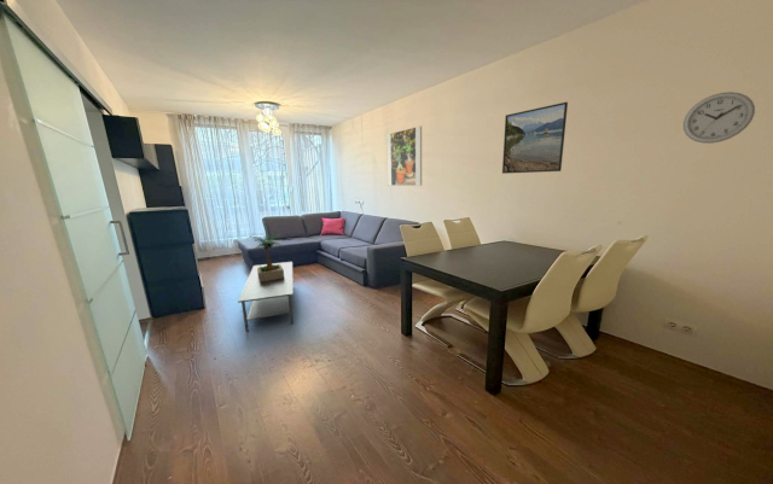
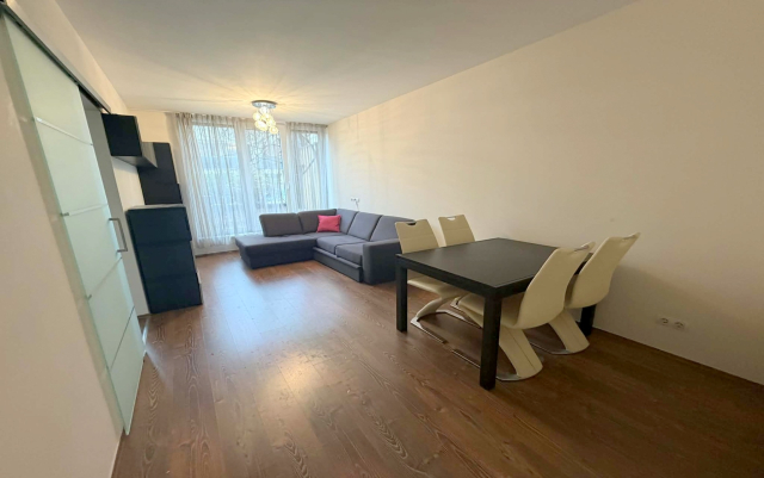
- wall clock (716, 118)
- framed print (402, 158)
- potted plant (267, 256)
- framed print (531, 141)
- coffee table (272, 291)
